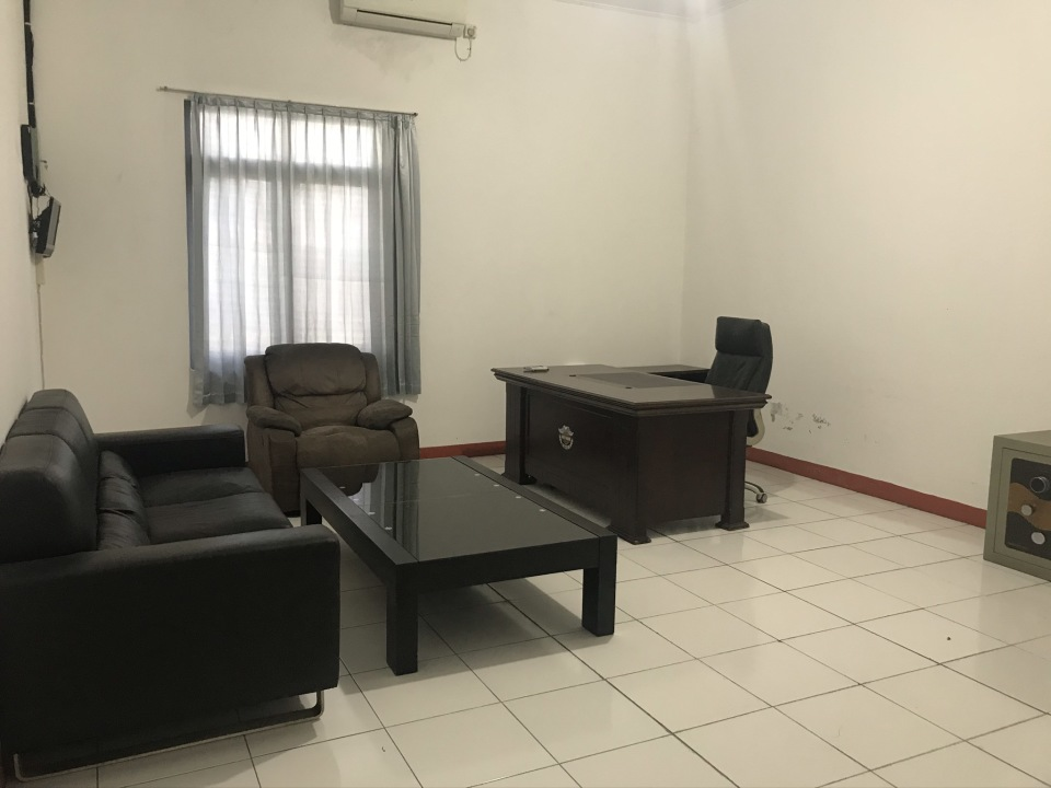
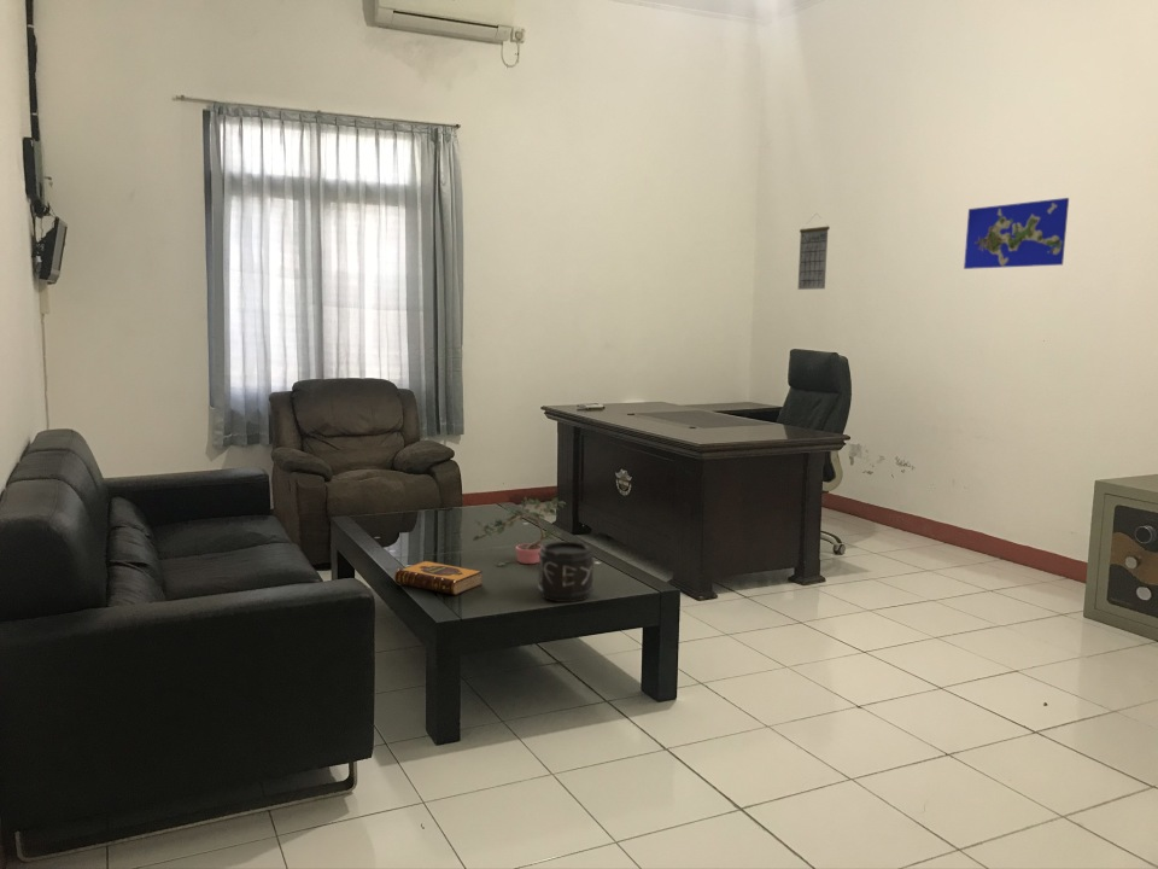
+ potted plant (511, 525)
+ calendar (813, 251)
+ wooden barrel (565, 571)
+ hardback book (438, 577)
+ world map (1011, 235)
